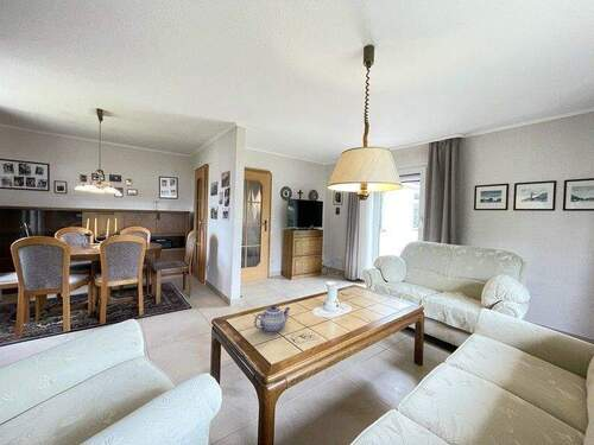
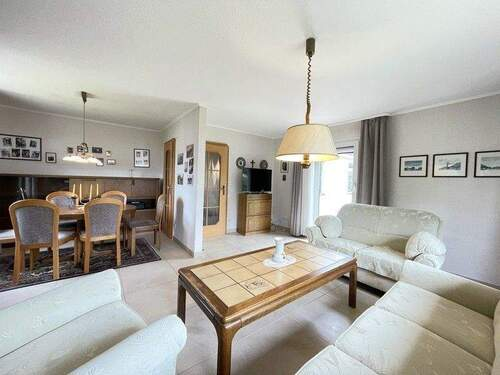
- teapot (272, 317)
